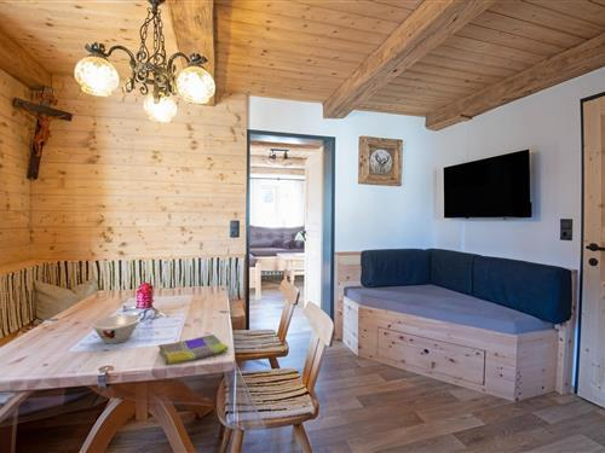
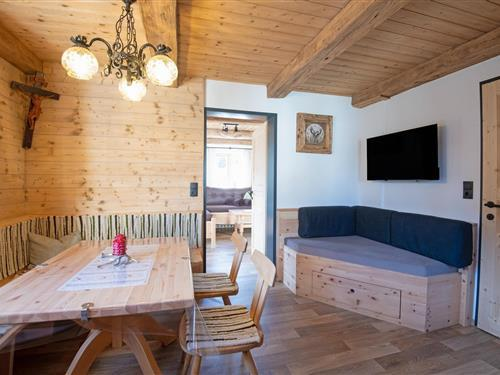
- dish towel (192, 348)
- bowl (116, 330)
